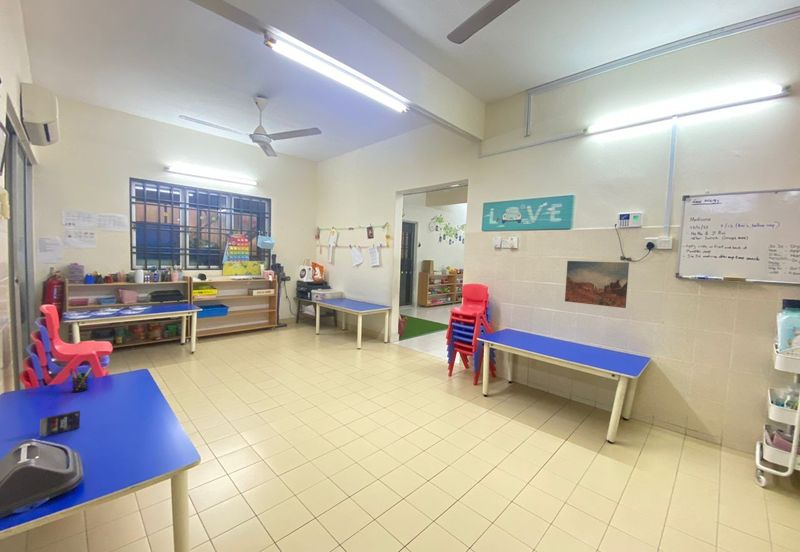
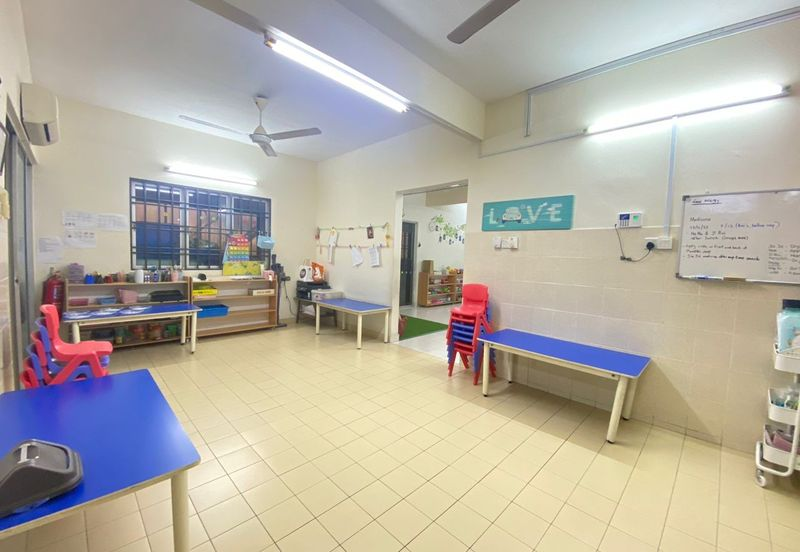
- wall art (595, 283)
- crayon box (60, 422)
- pen holder (79, 378)
